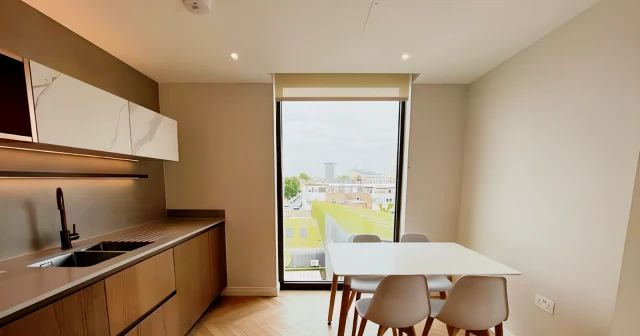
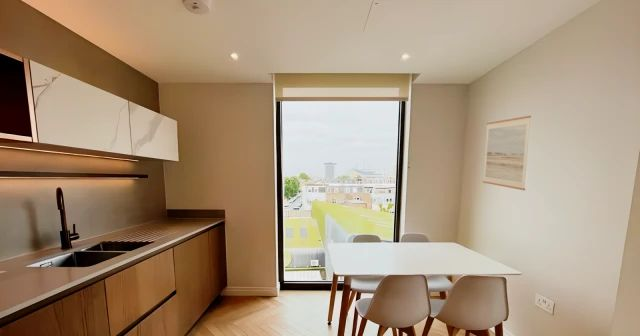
+ wall art (503, 153)
